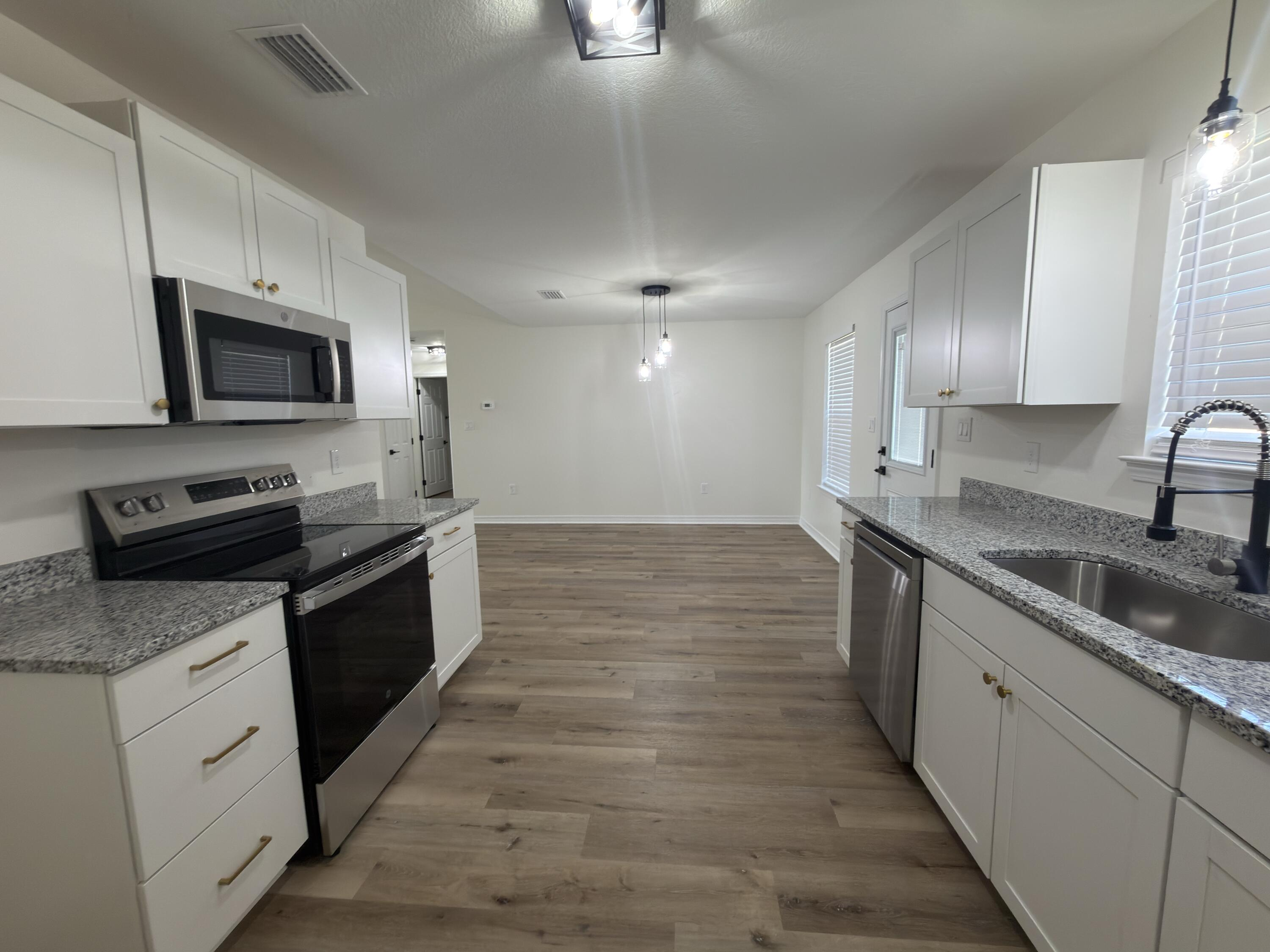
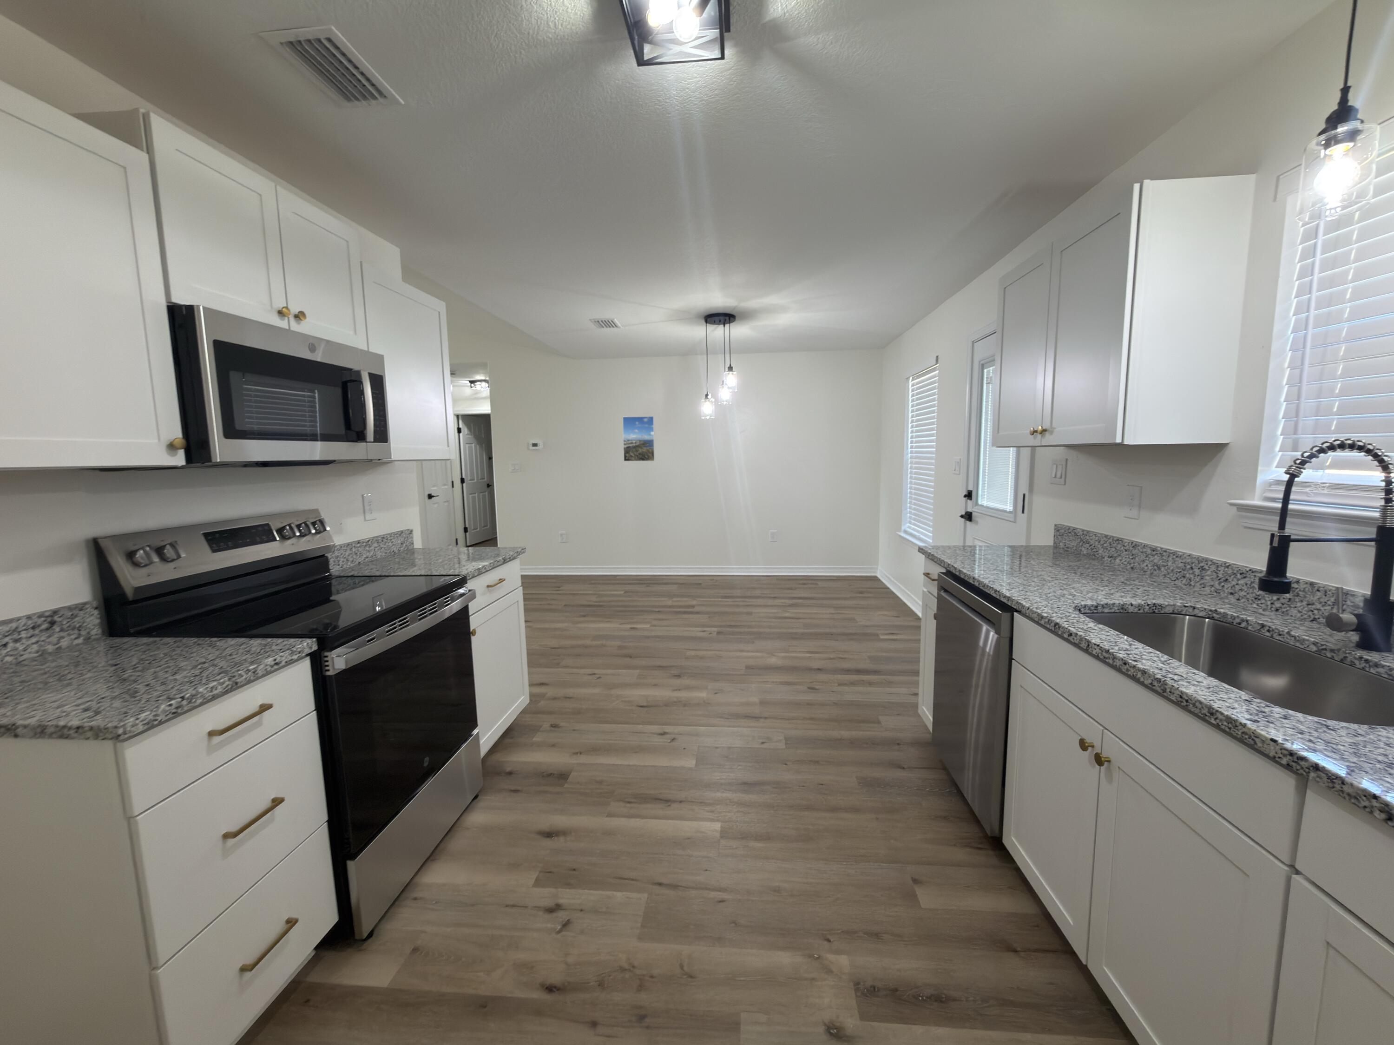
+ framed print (639, 439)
